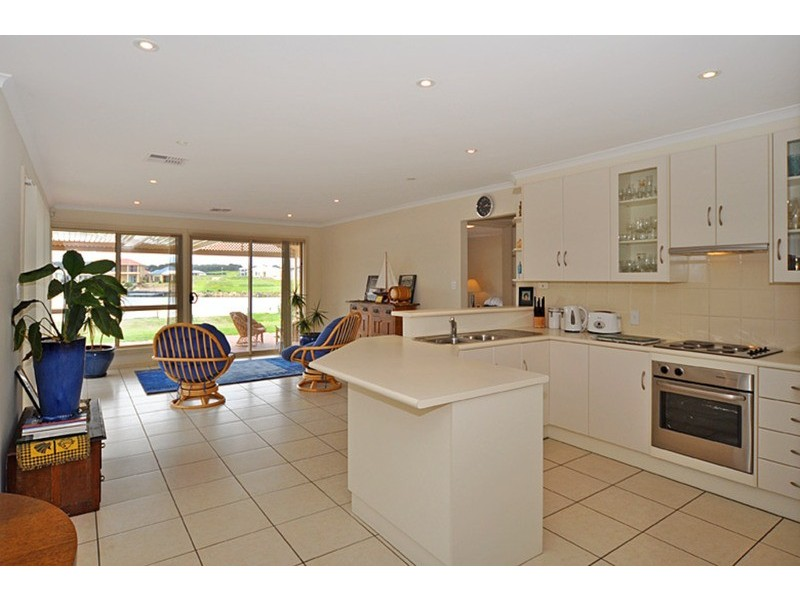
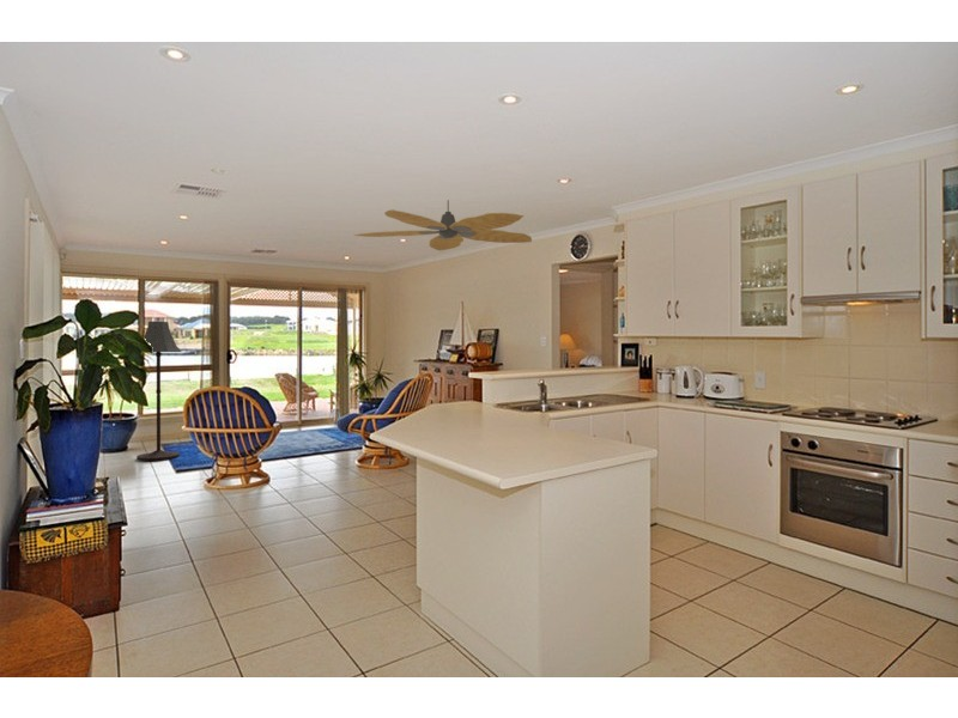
+ floor lamp (158, 389)
+ ceiling fan (444, 220)
